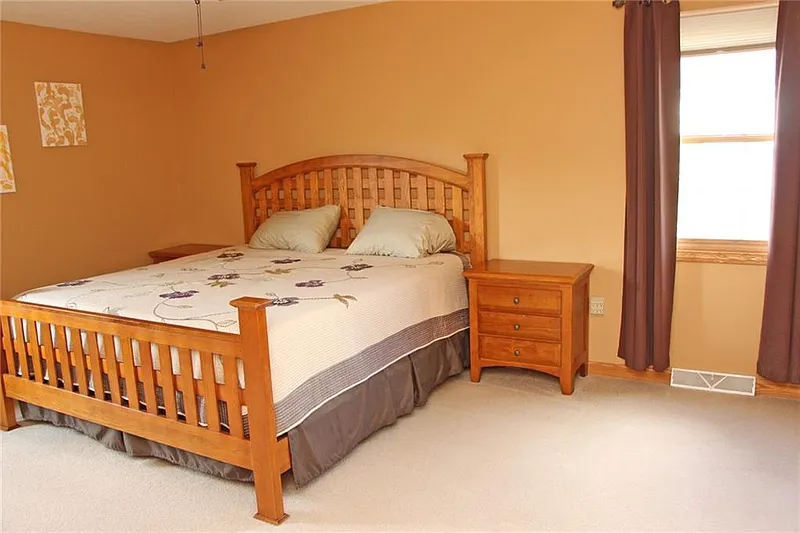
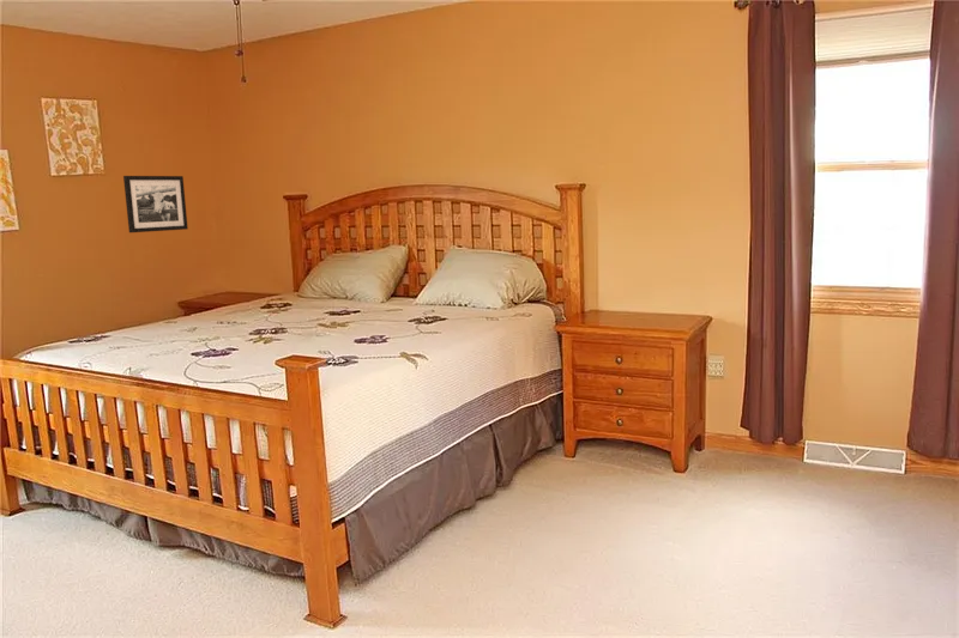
+ picture frame (156, 203)
